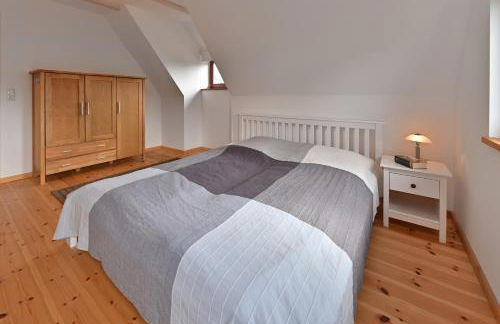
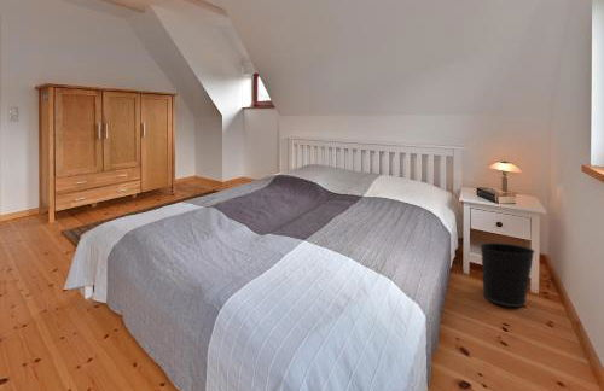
+ wastebasket (505, 273)
